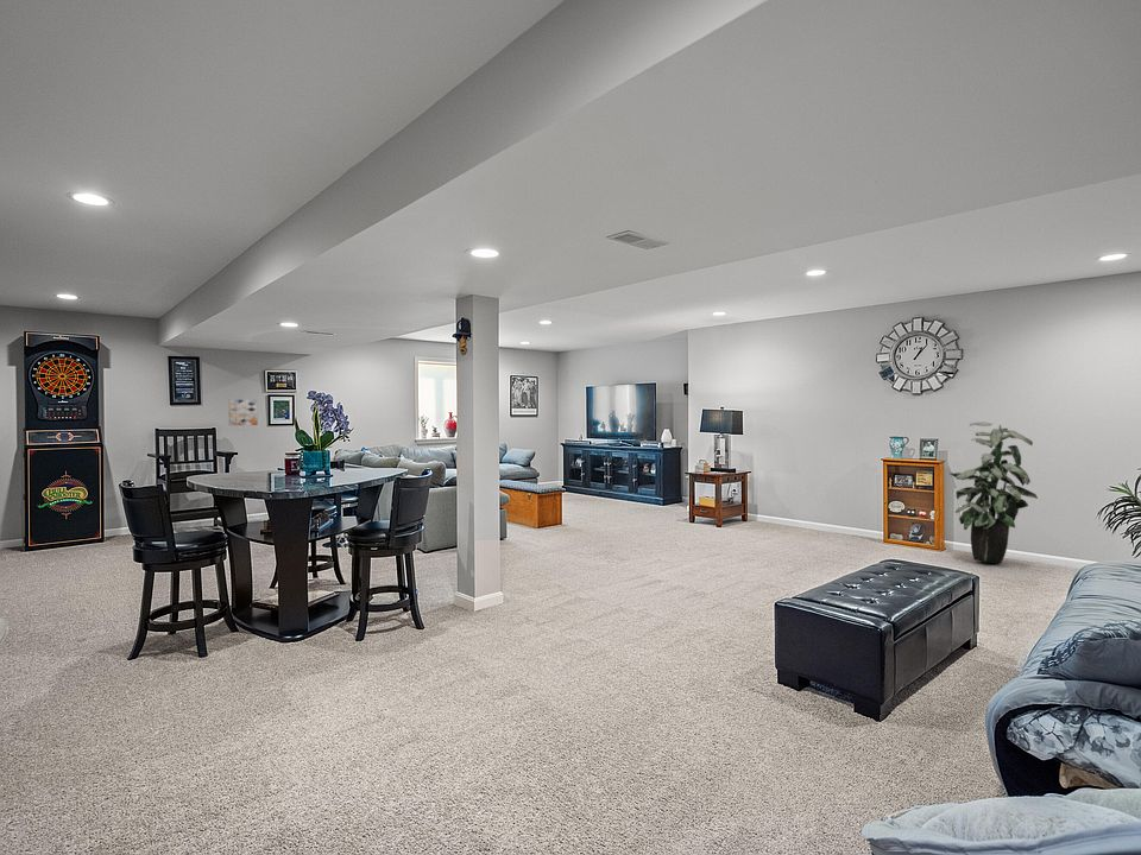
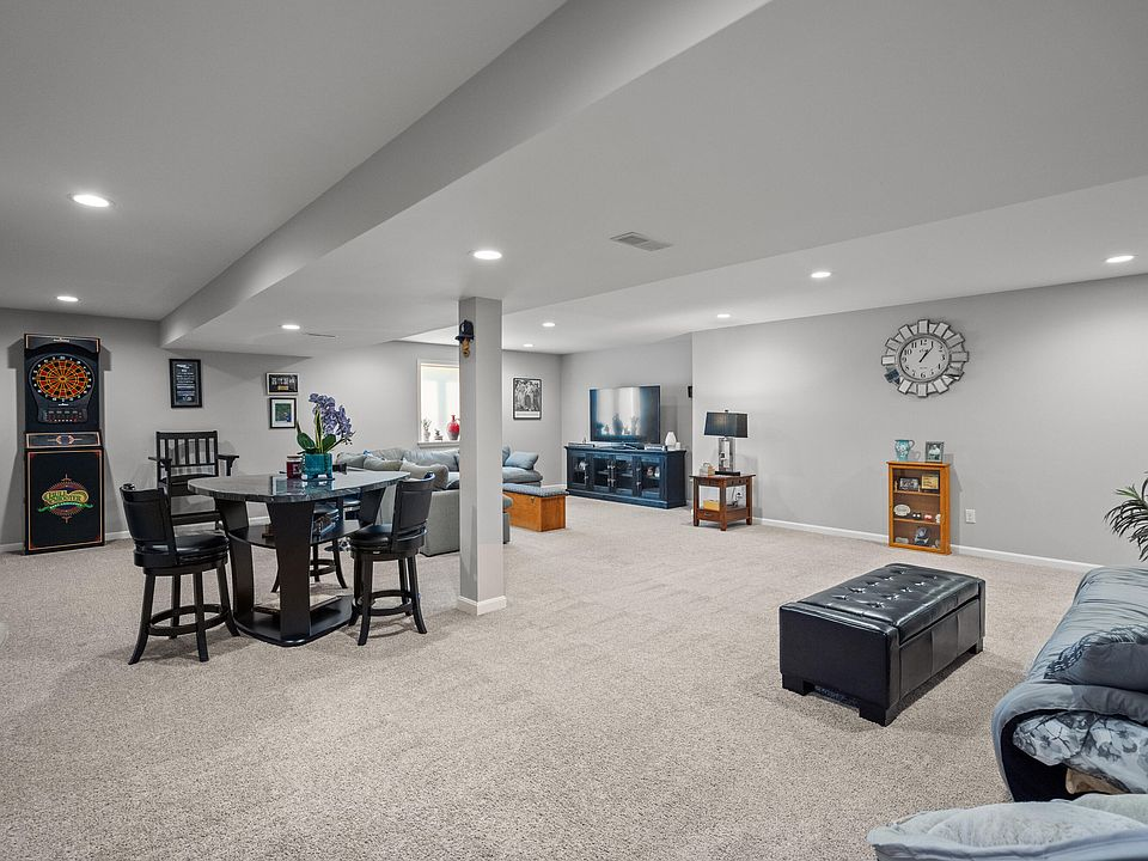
- wall art (242, 412)
- indoor plant (989, 492)
